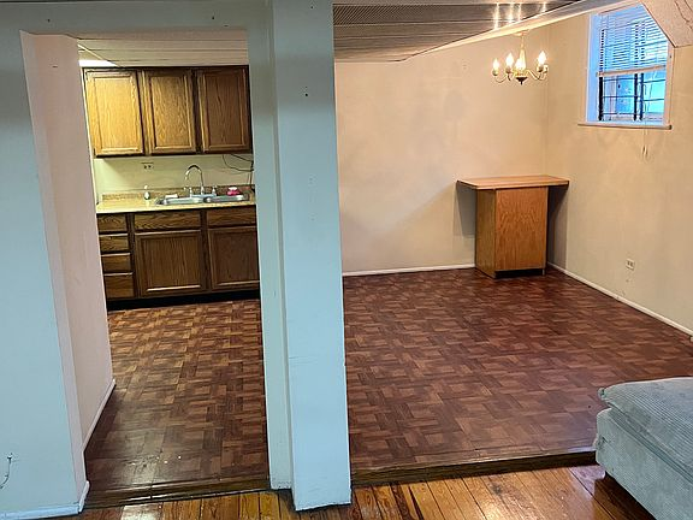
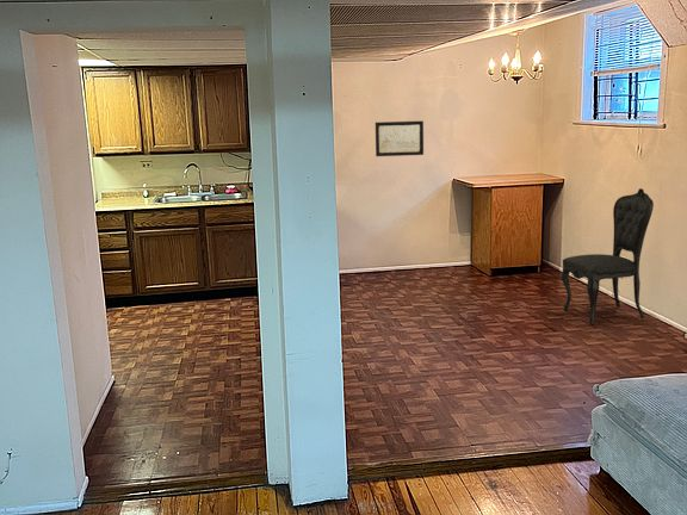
+ wall art (400, 138)
+ dining chair (608, 255)
